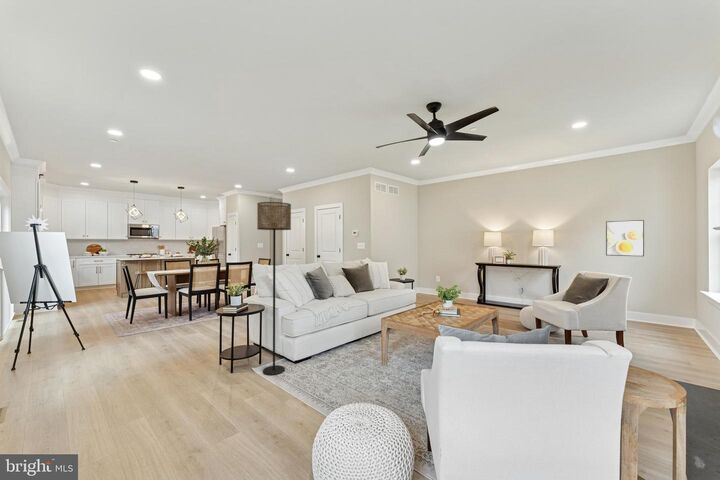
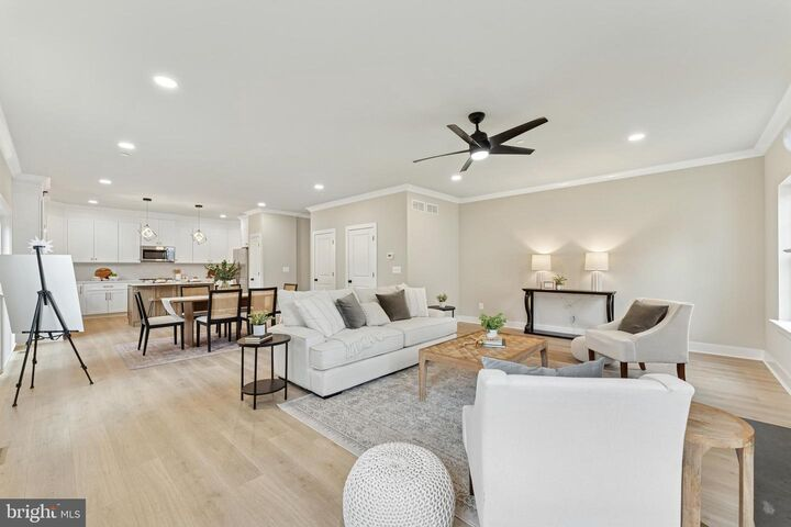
- floor lamp (274, 287)
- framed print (624, 238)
